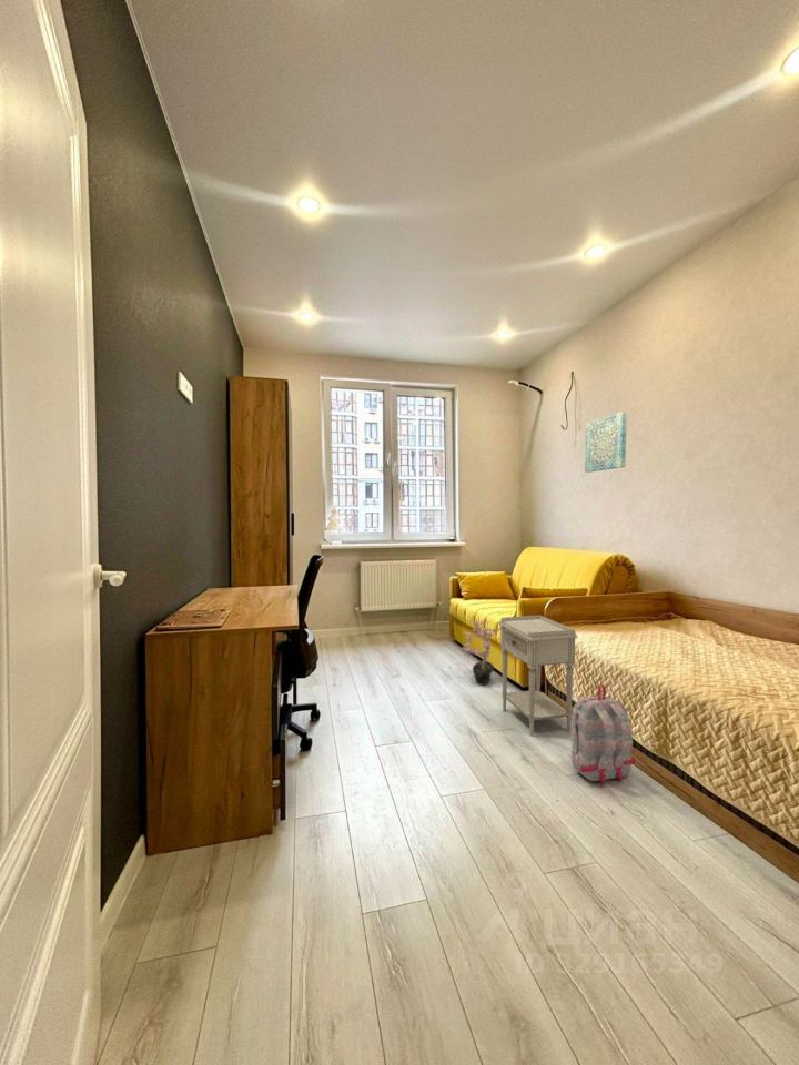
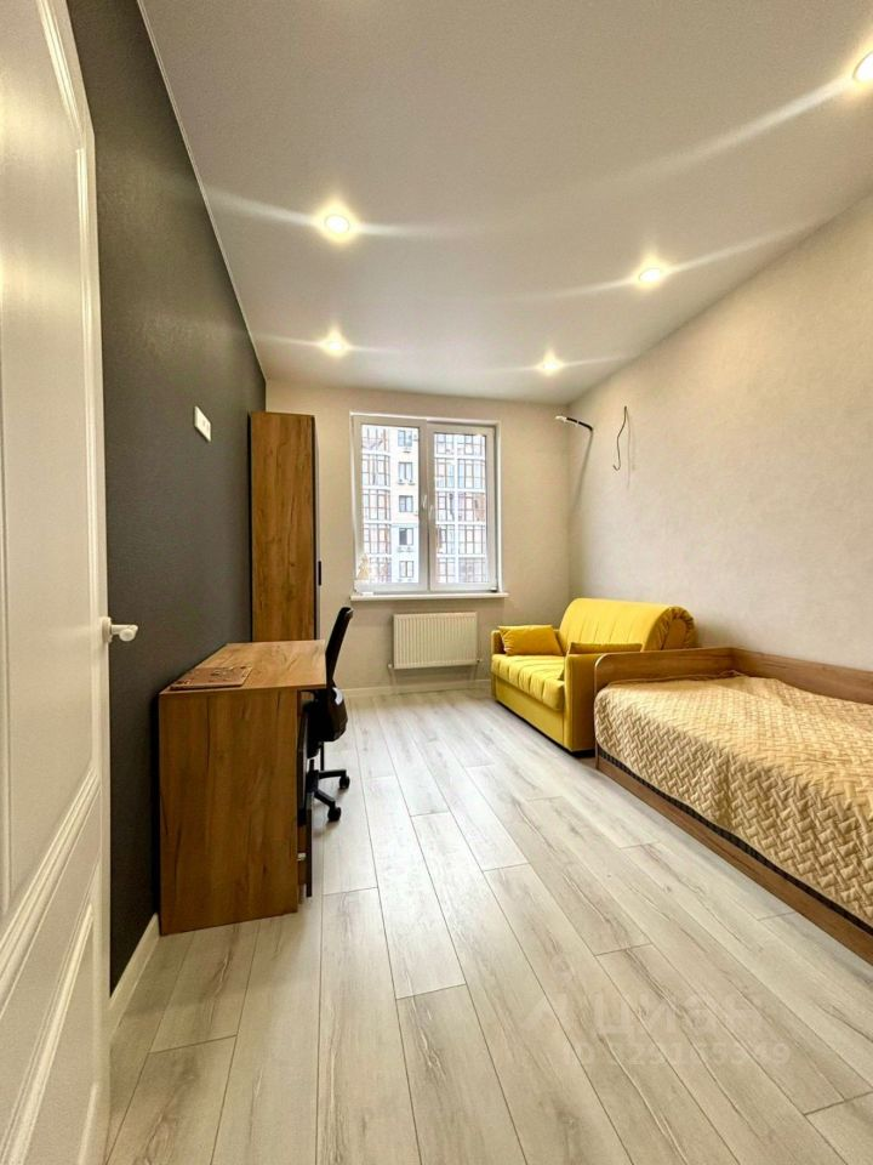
- backpack (601, 730)
- nightstand (535, 671)
- potted plant (479, 646)
- wall art (604, 444)
